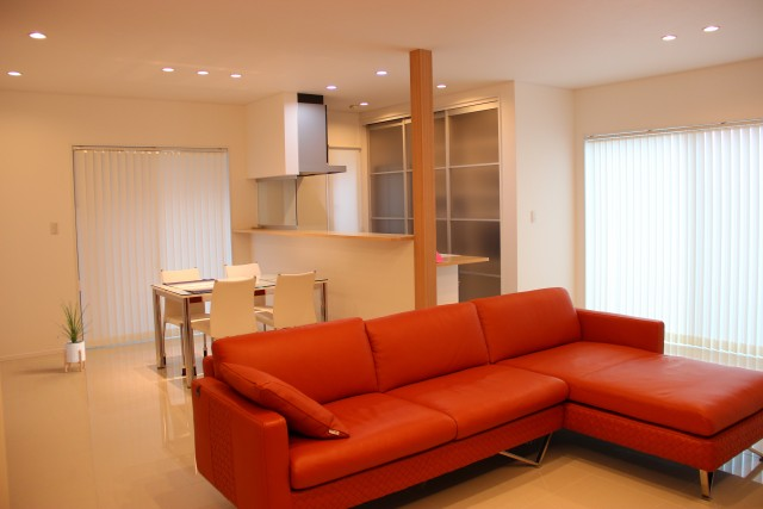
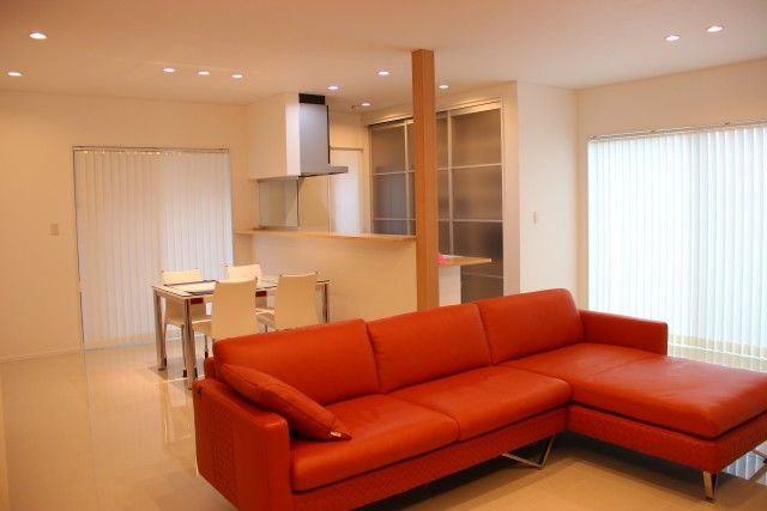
- house plant (74, 333)
